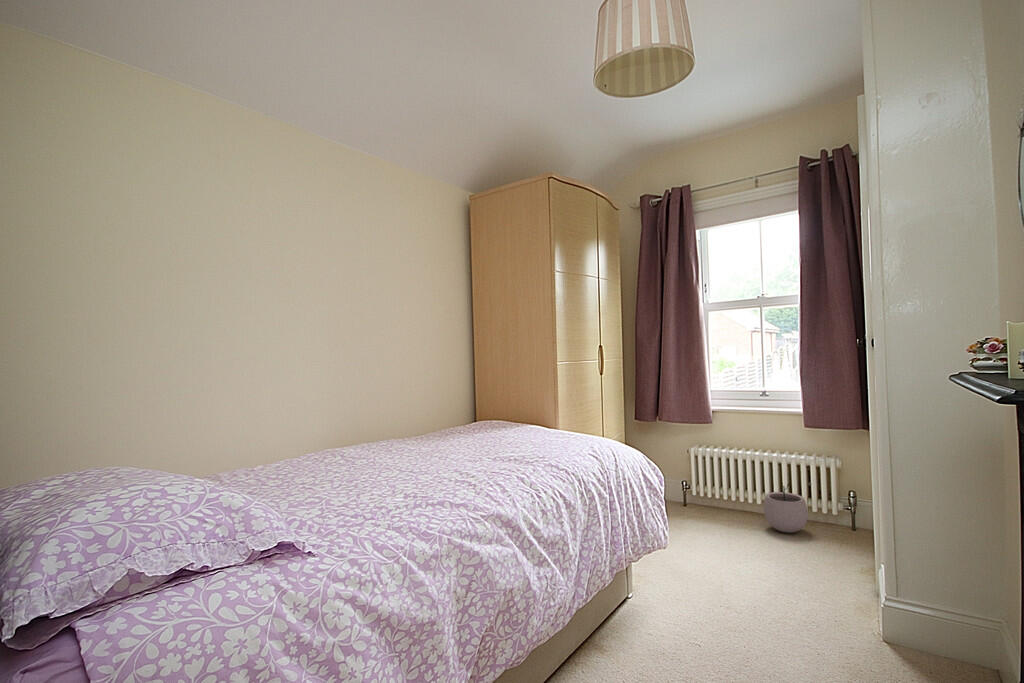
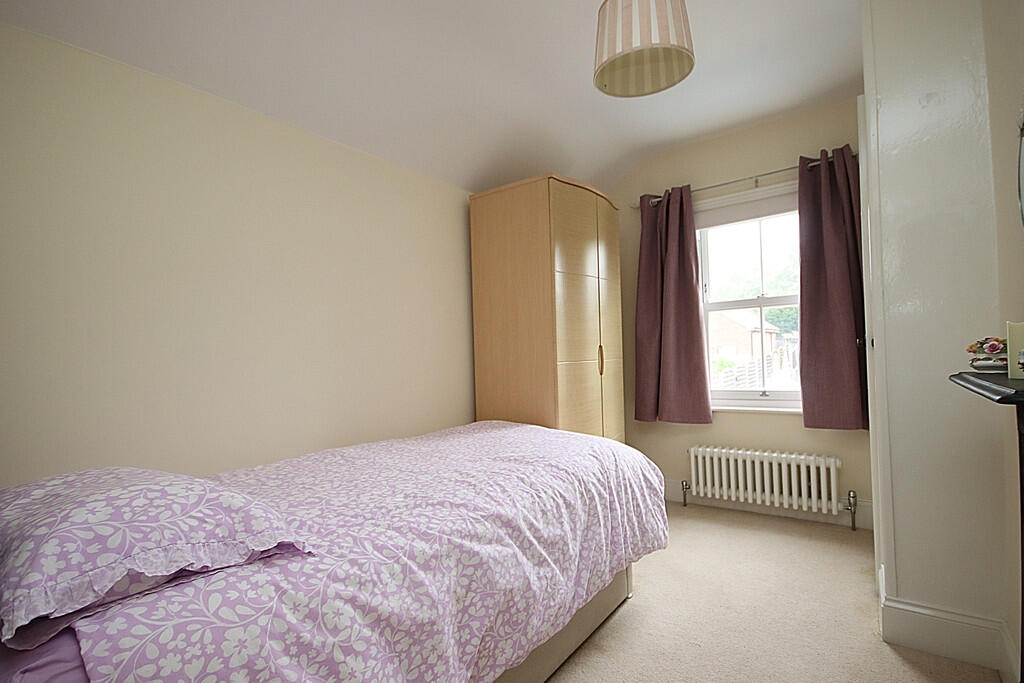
- plant pot (785, 506)
